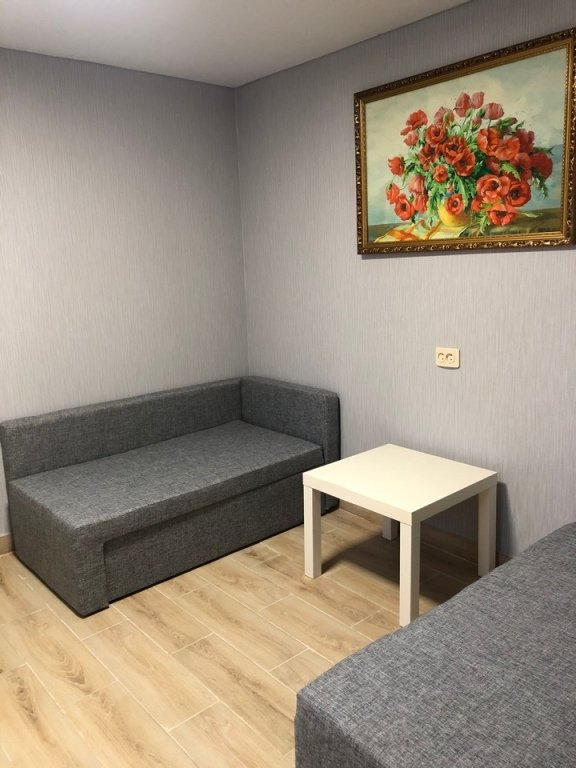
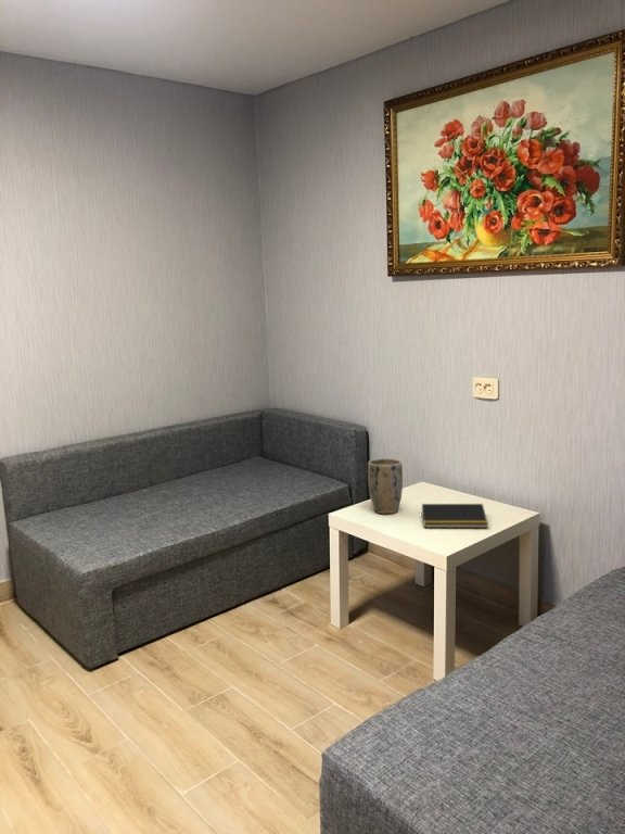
+ notepad (454, 515)
+ plant pot (385, 485)
